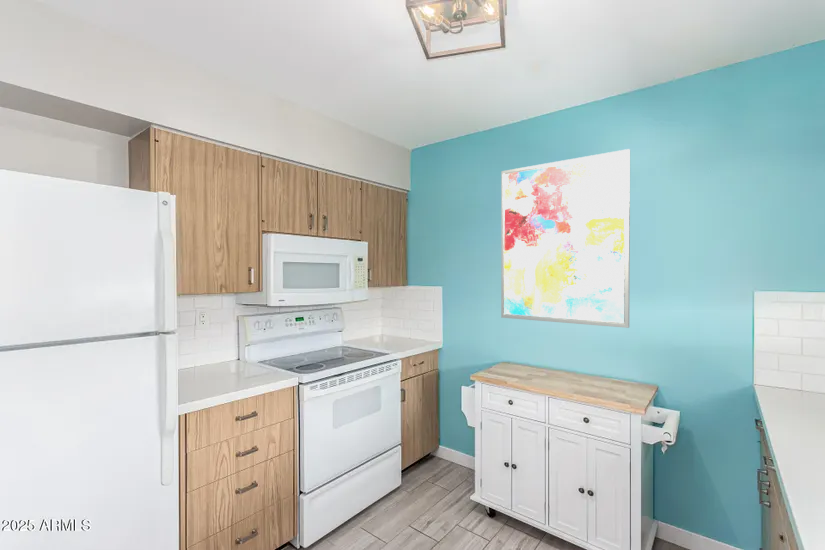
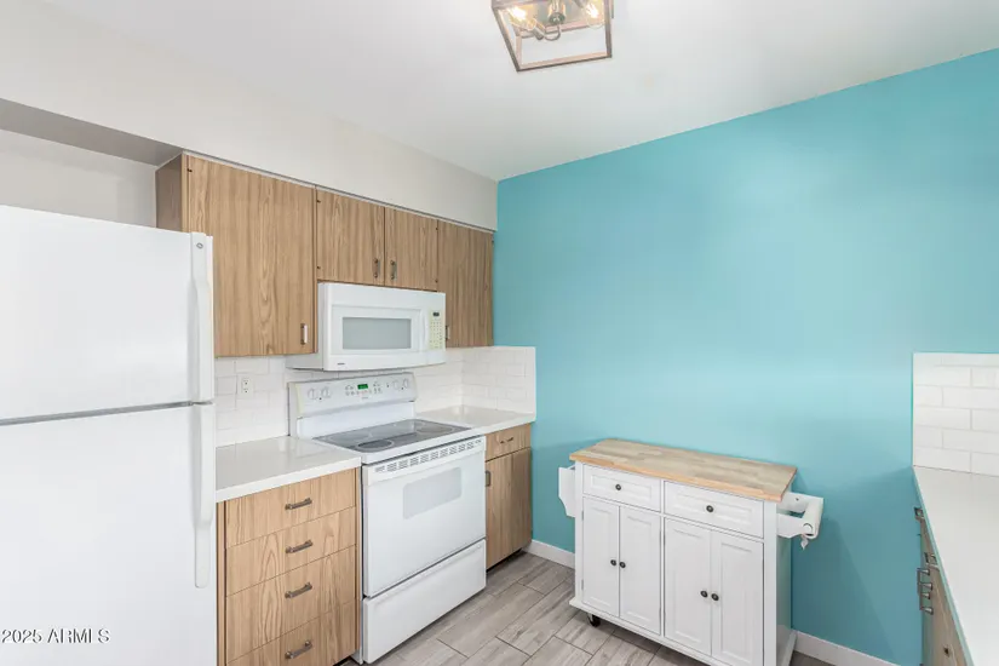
- wall art (559, 242)
